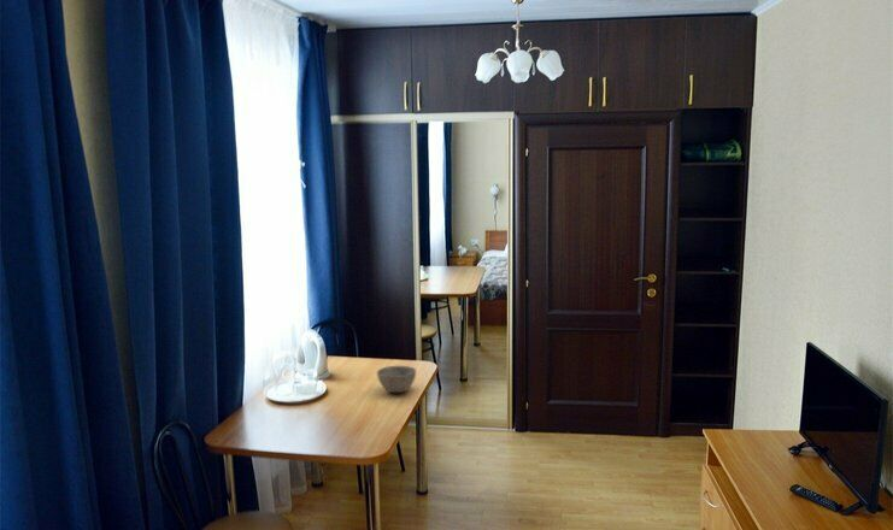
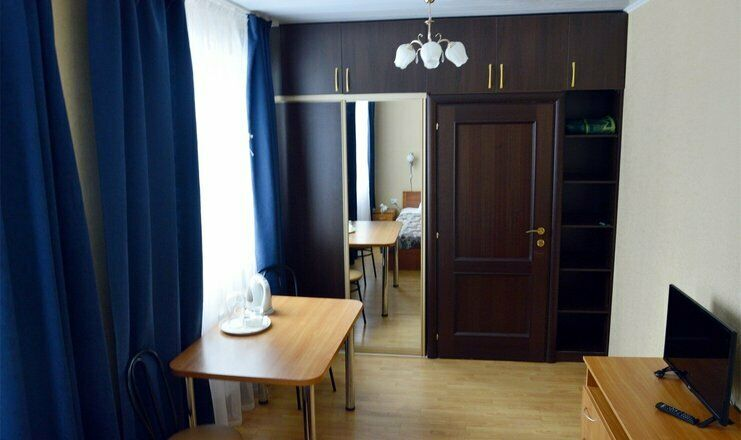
- bowl (396, 381)
